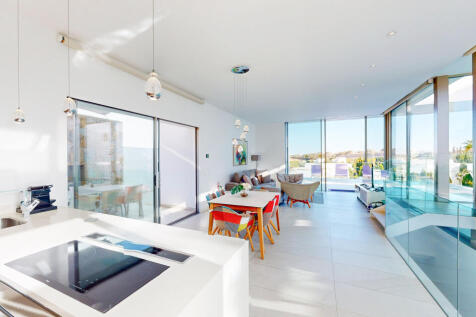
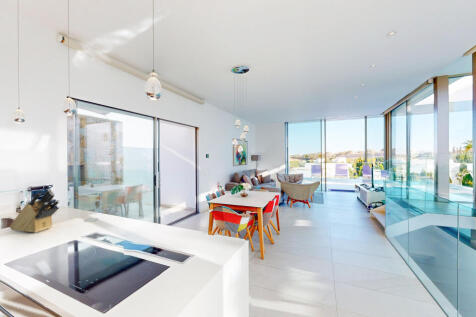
+ knife block (35, 209)
